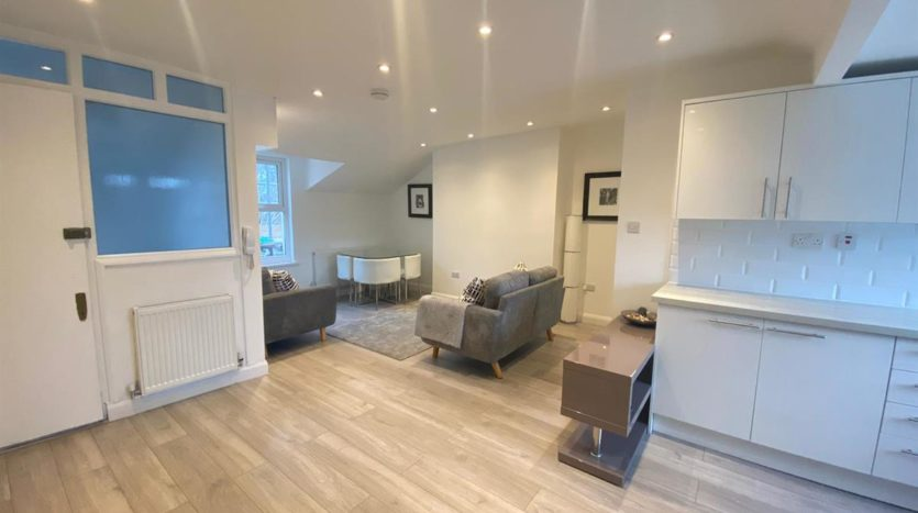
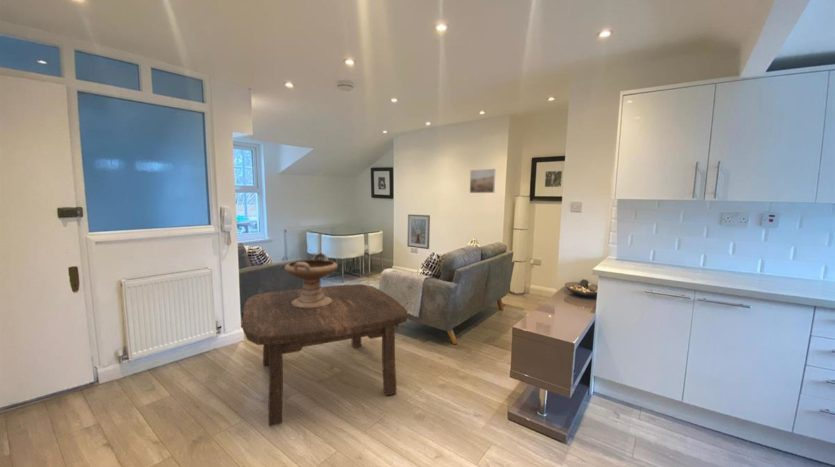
+ picture frame (418, 231)
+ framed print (482, 181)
+ coffee table (324, 340)
+ decorative bowl (311, 279)
